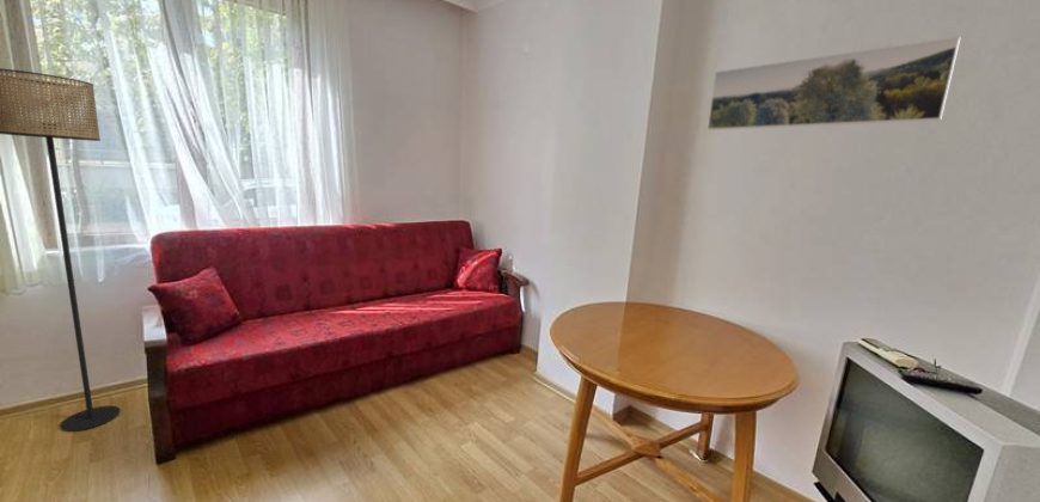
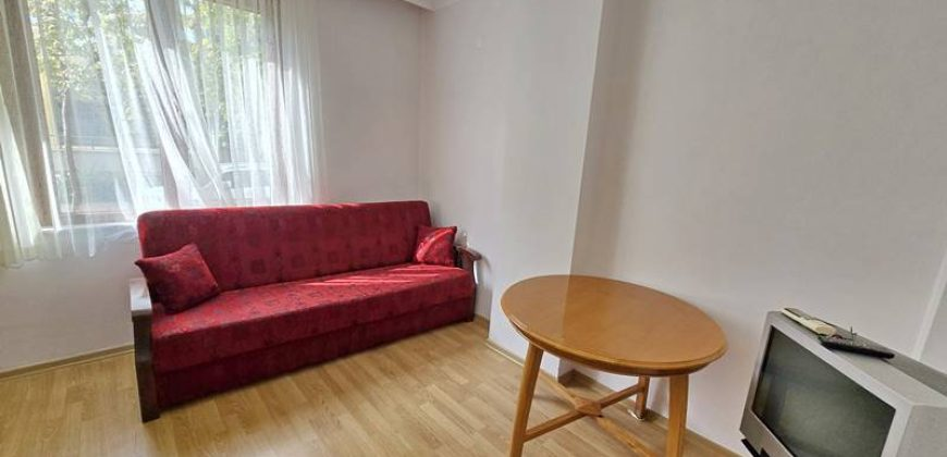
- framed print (810, 92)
- floor lamp (67, 261)
